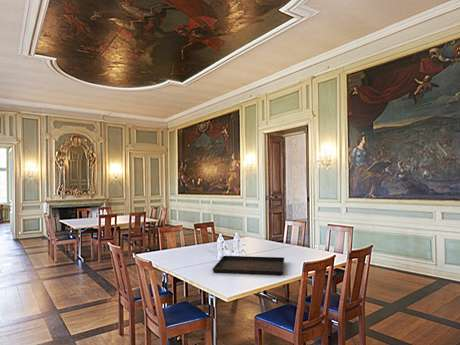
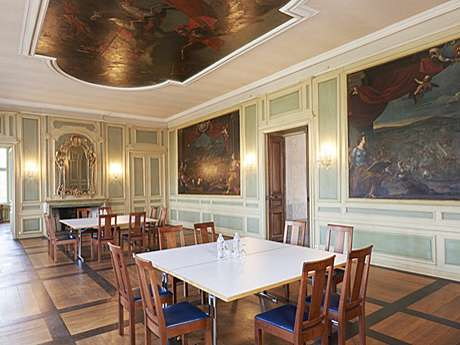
- serving tray (250, 264)
